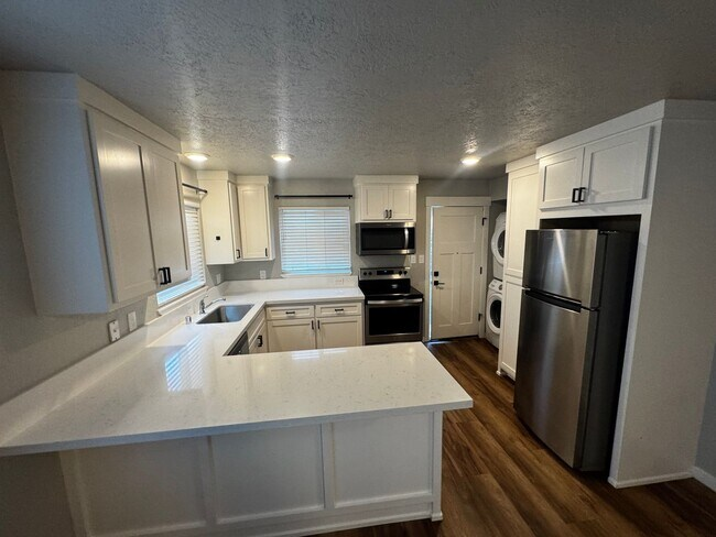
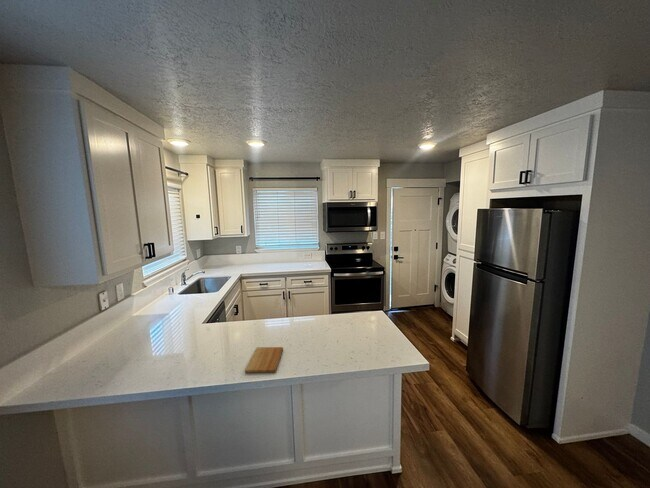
+ cutting board (265, 358)
